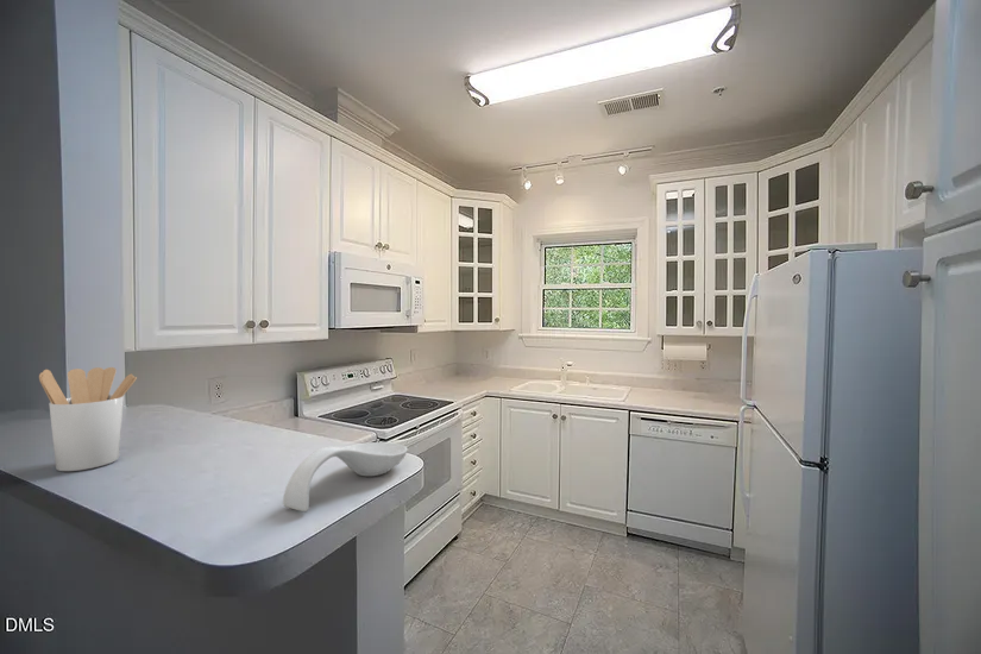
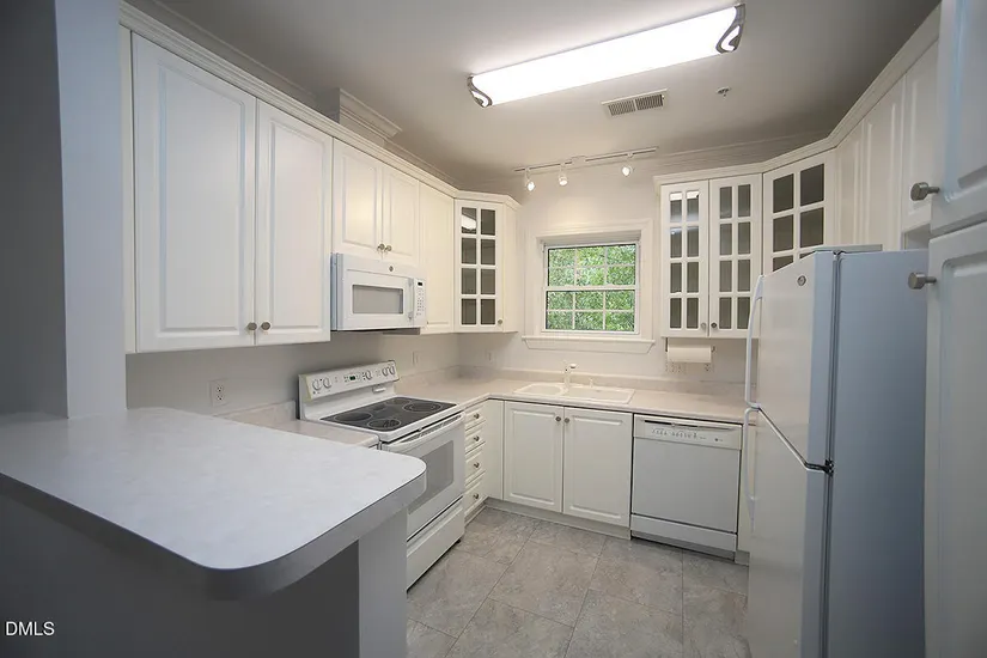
- spoon rest (352, 460)
- utensil holder (89, 413)
